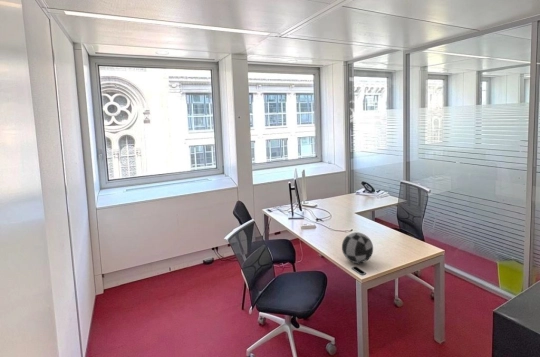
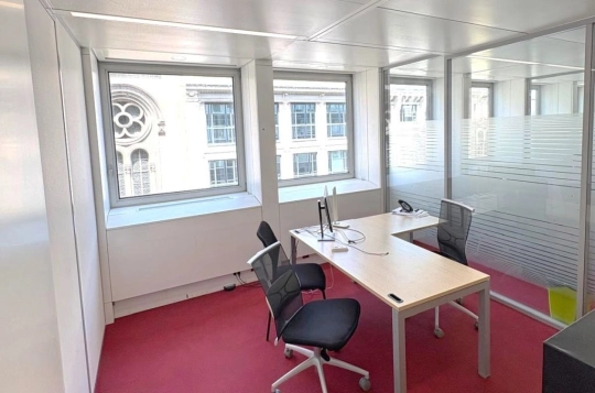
- decorative ball (357, 247)
